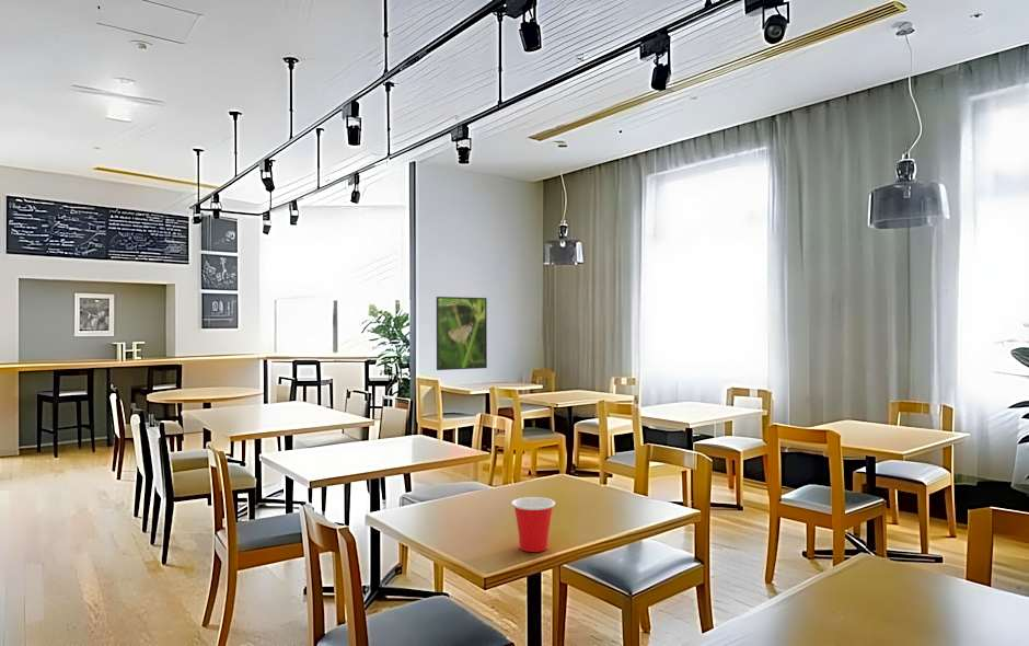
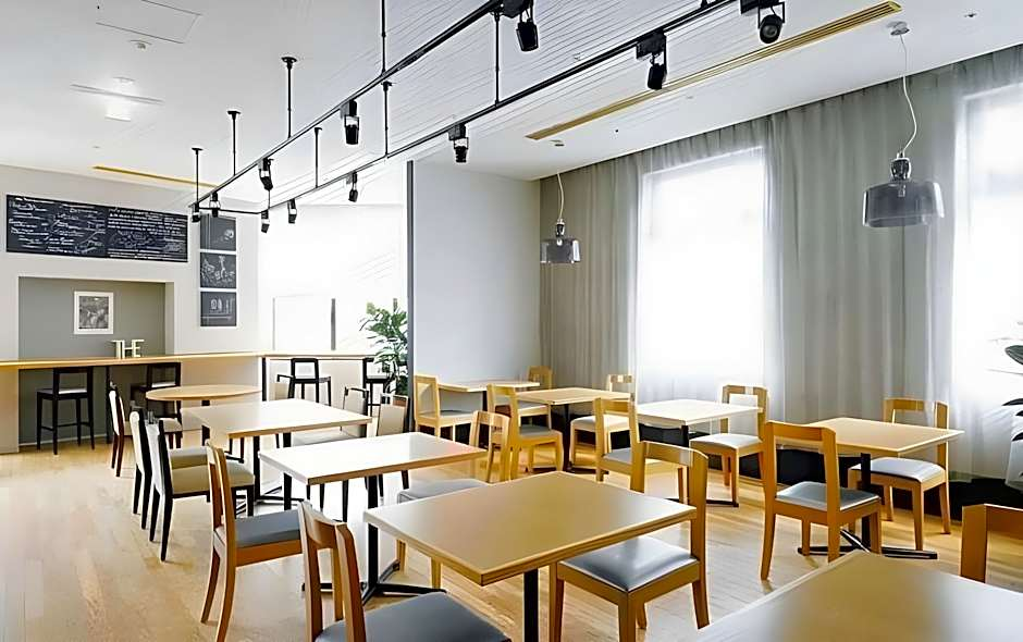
- cup (533, 524)
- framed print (462, 333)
